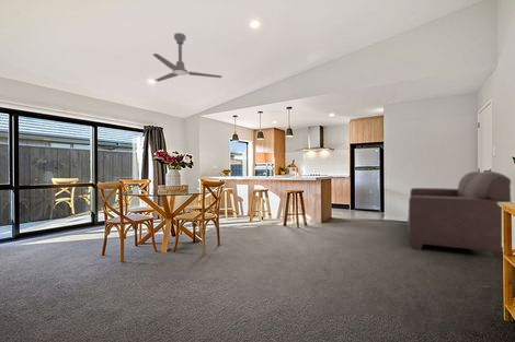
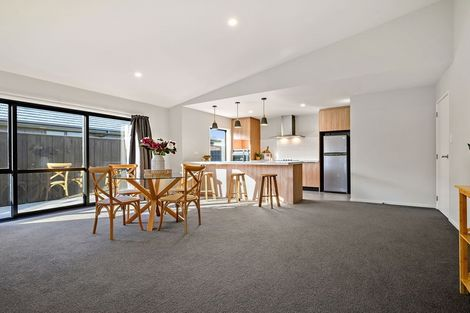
- sofa (447, 204)
- ceiling fan (181, 54)
